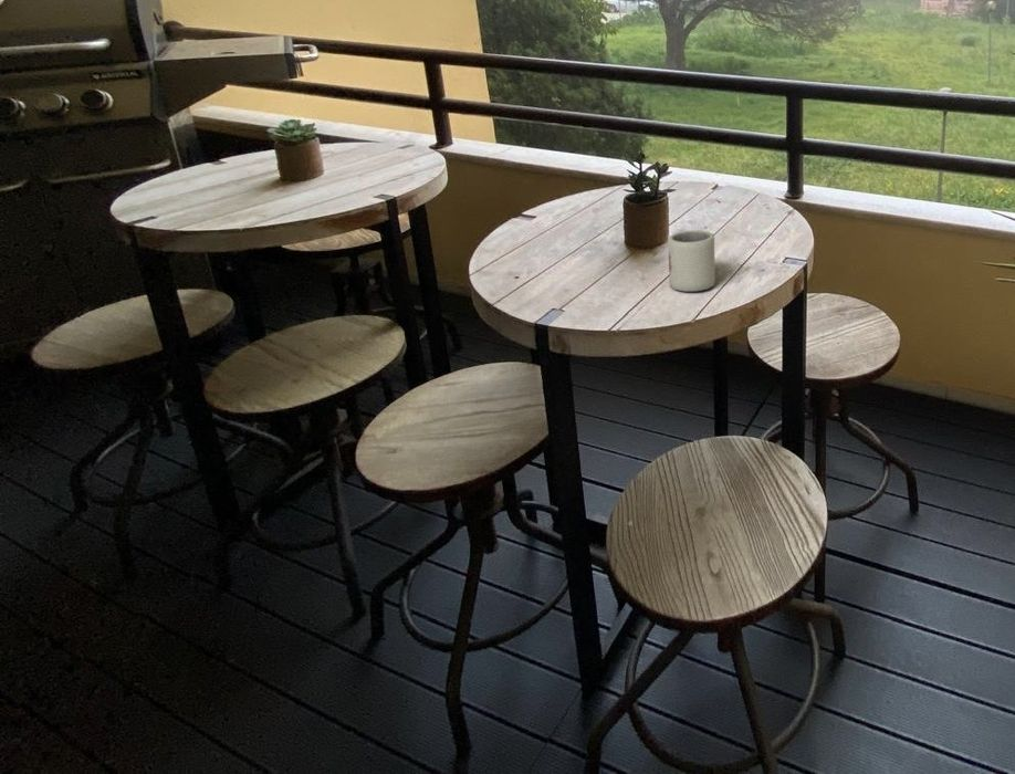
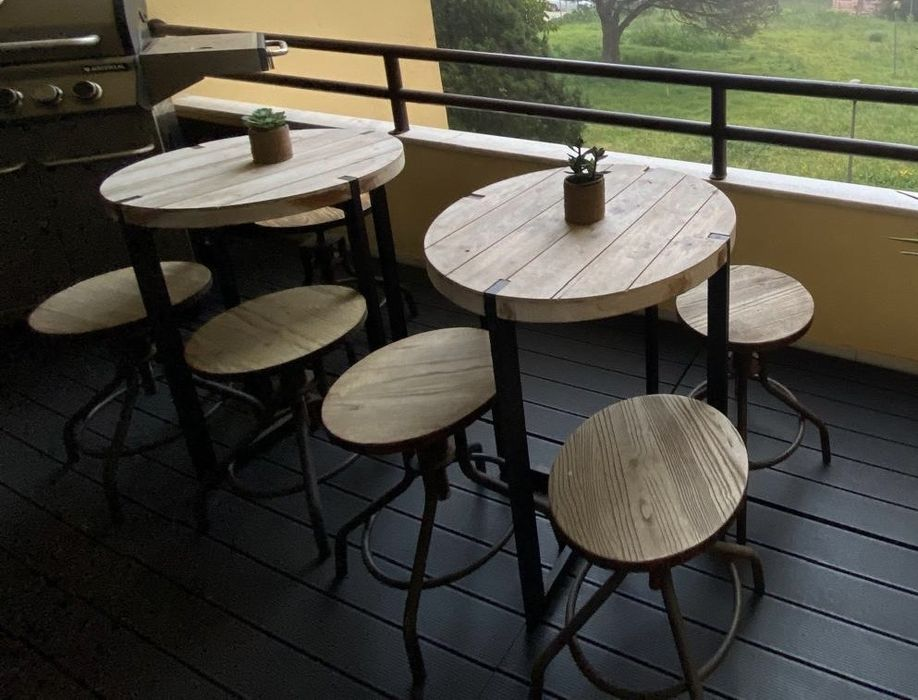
- cup (693, 258)
